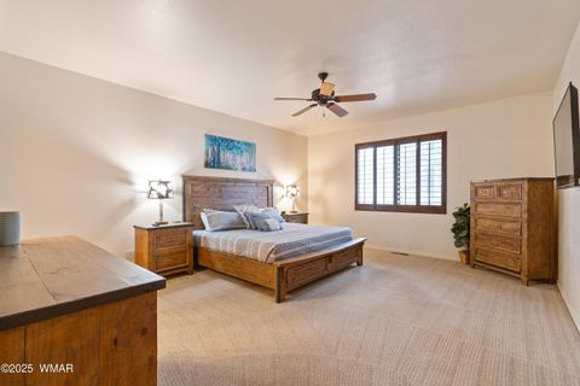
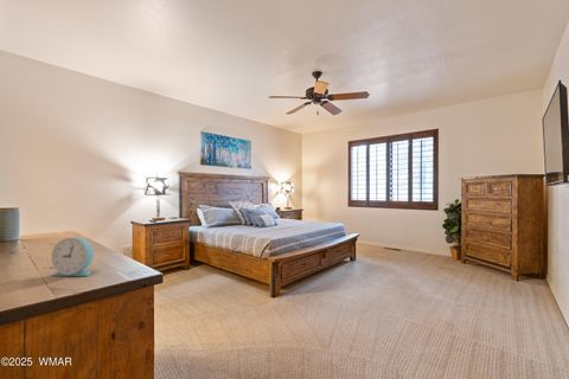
+ alarm clock (75, 255)
